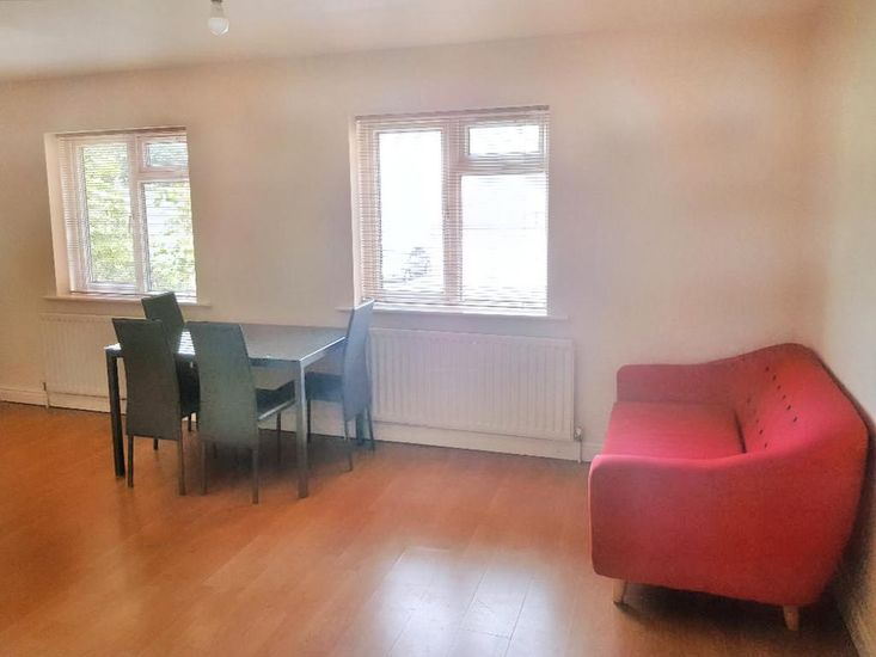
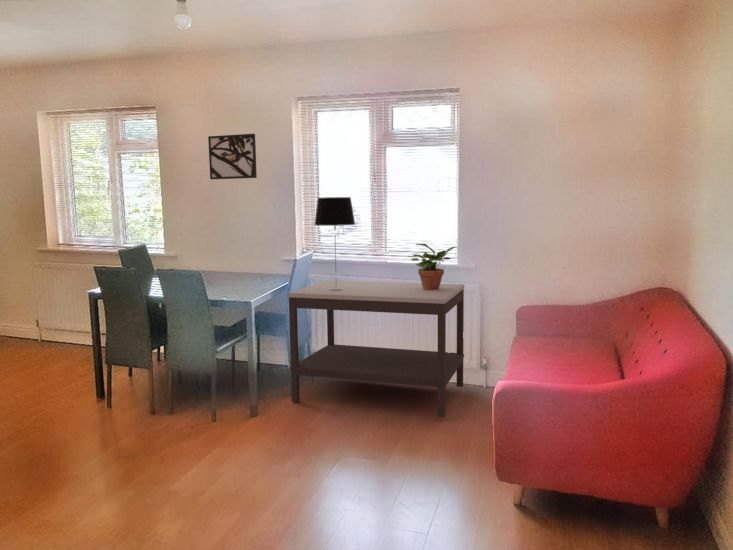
+ potted plant (435, 265)
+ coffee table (377, 347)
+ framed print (232, 156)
+ table lamp (335, 243)
